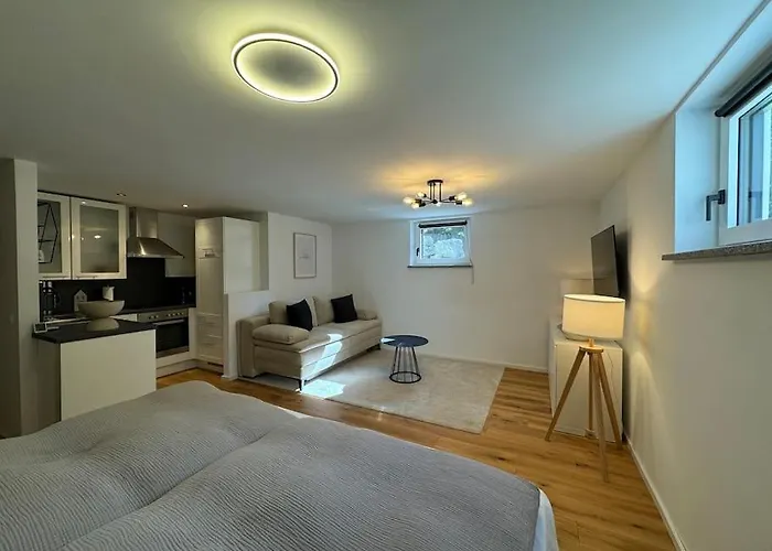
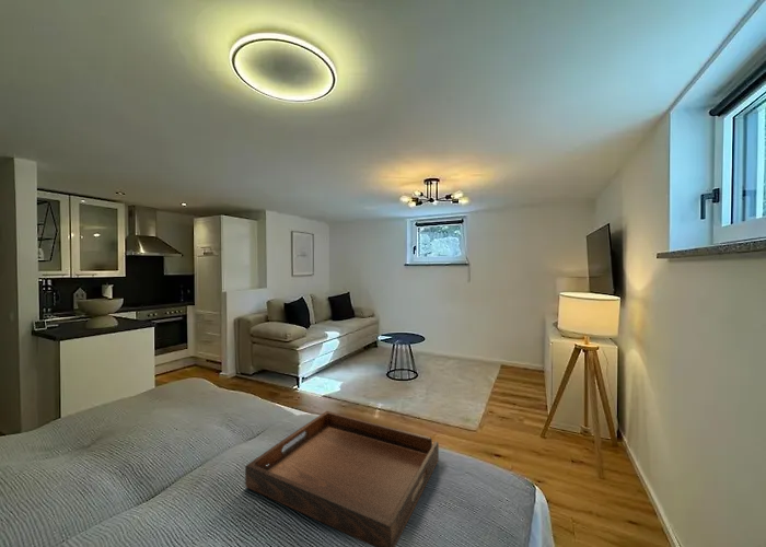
+ serving tray (349, 462)
